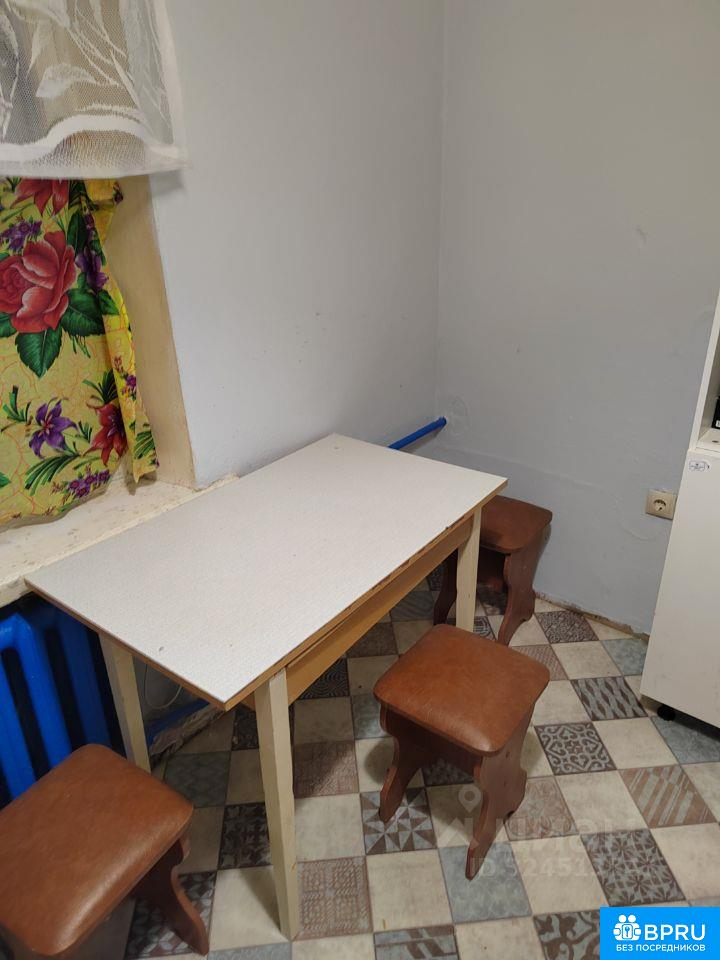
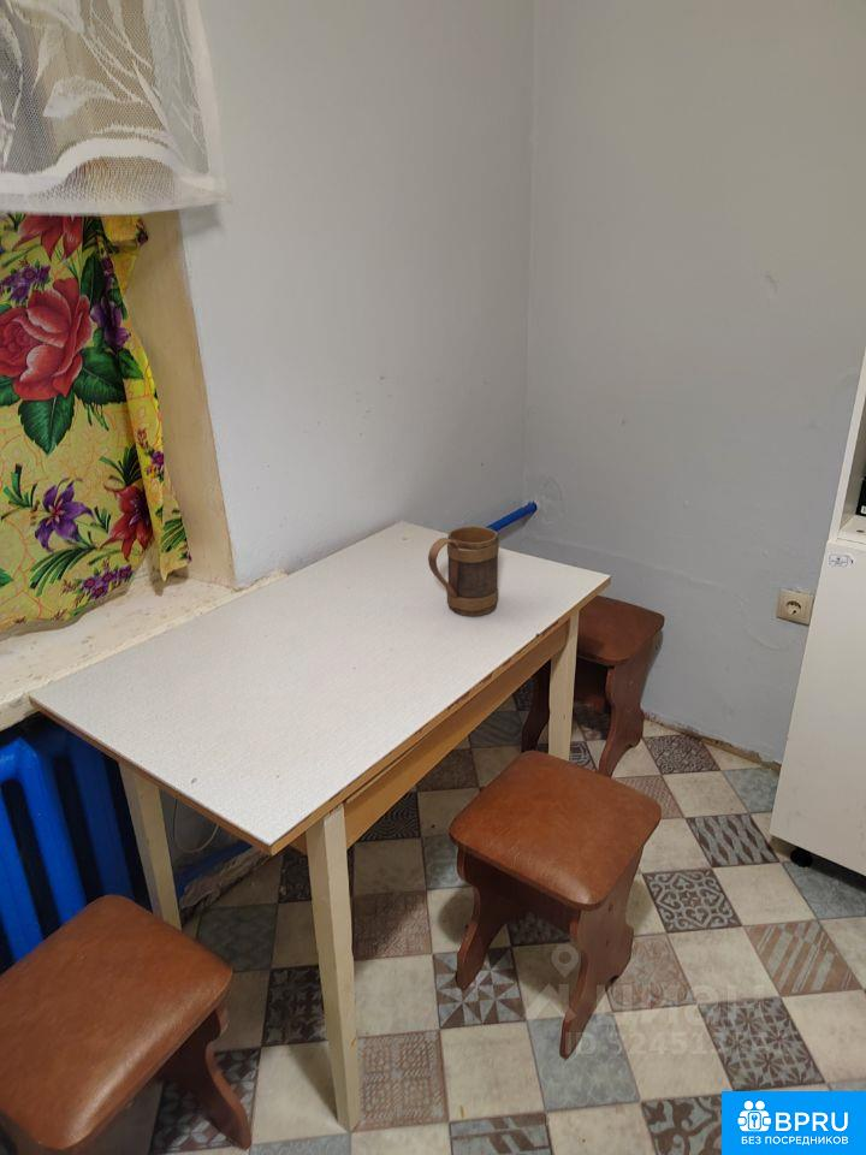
+ mug (462, 571)
